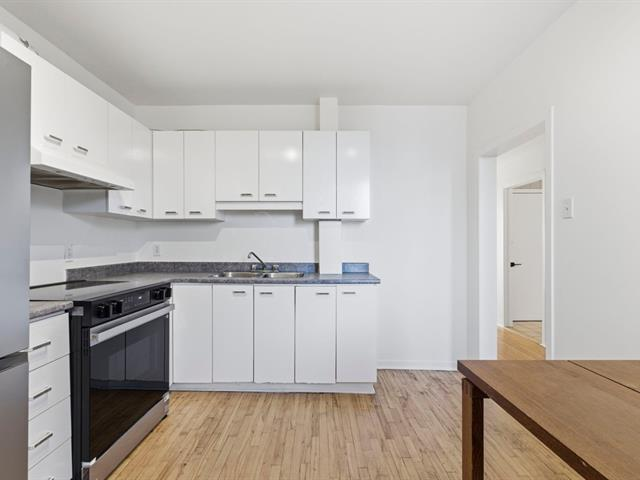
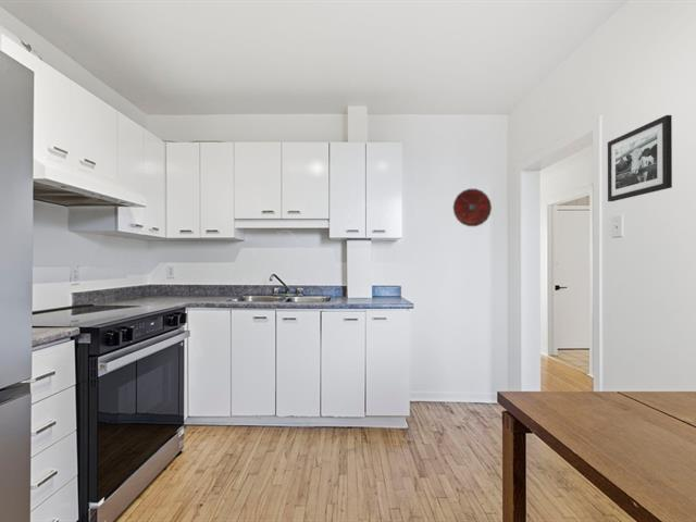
+ round shield (472, 207)
+ picture frame (636, 162)
